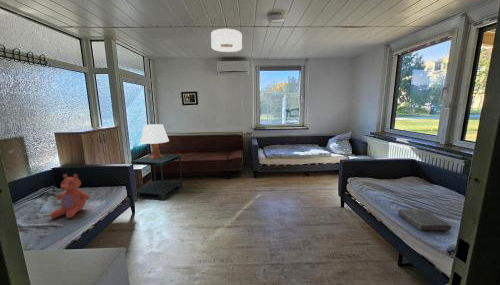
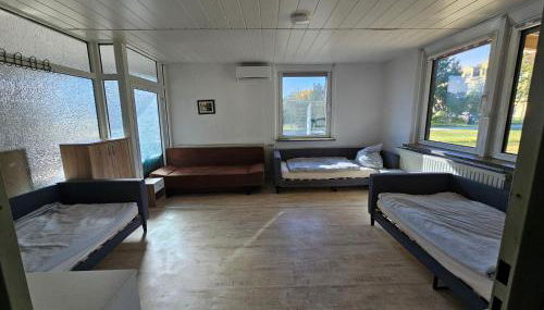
- ceiling light (226, 41)
- book (422, 219)
- side table (155, 175)
- table lamp (154, 141)
- teddy bear (67, 194)
